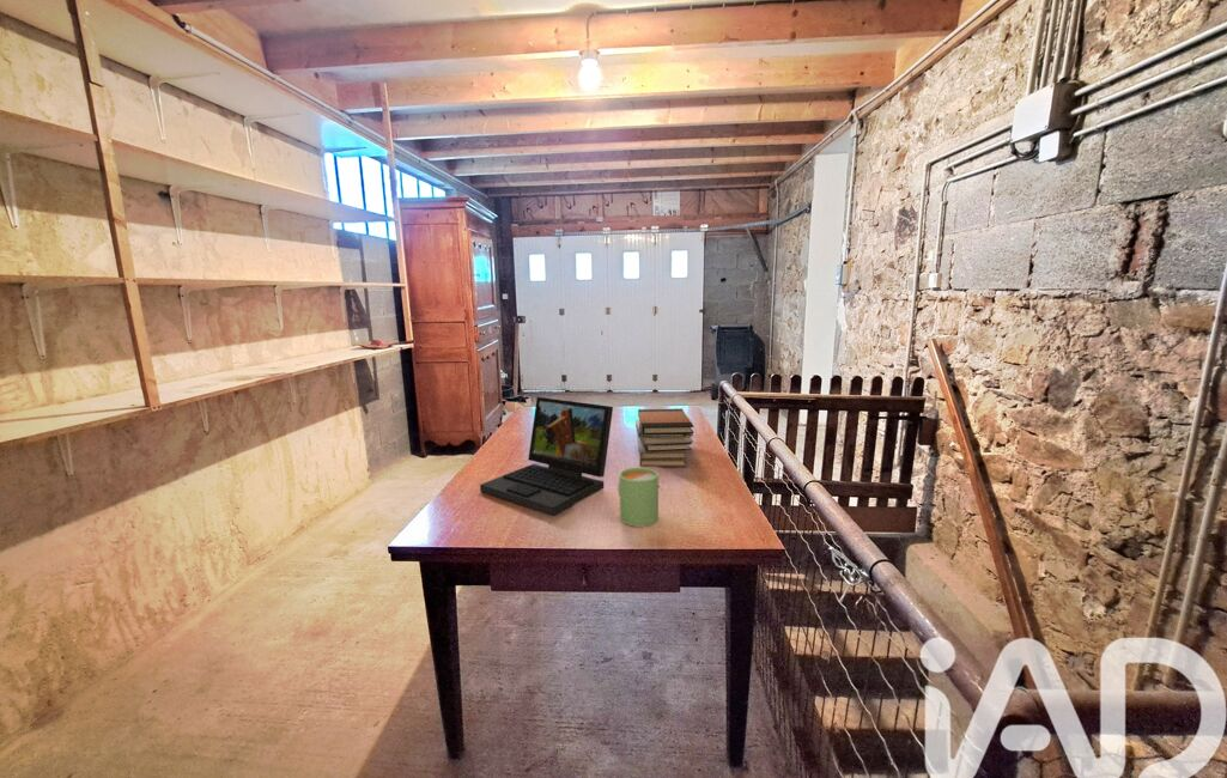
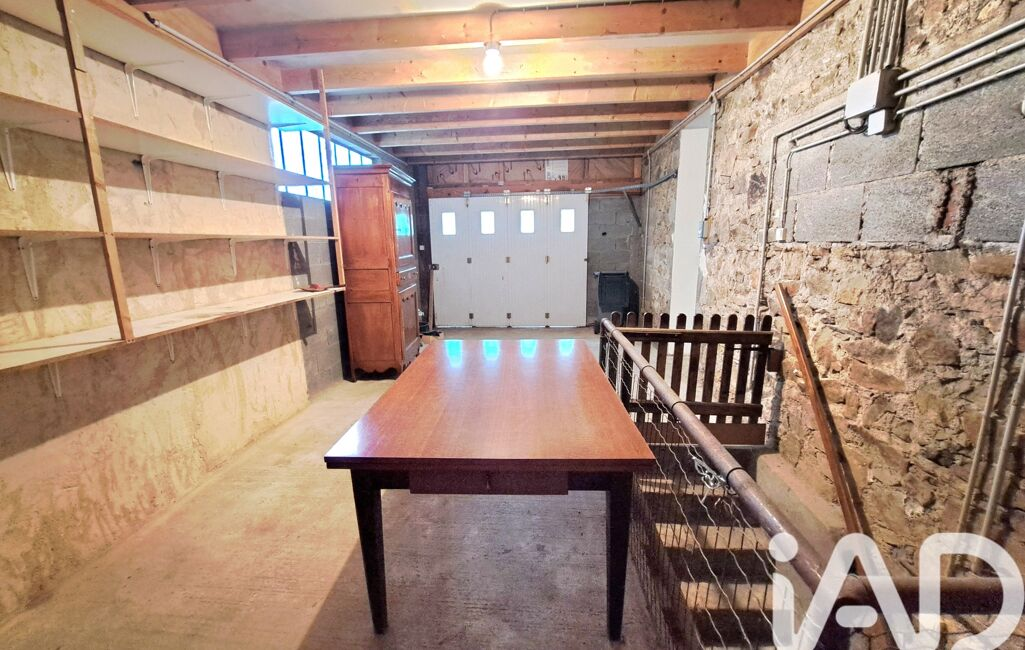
- book stack (662, 436)
- mug (636, 494)
- laptop (546, 446)
